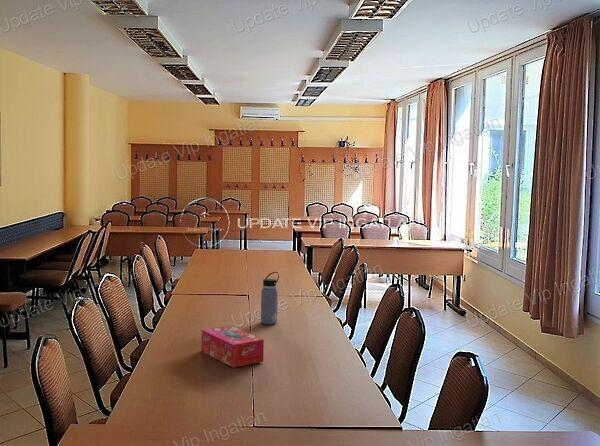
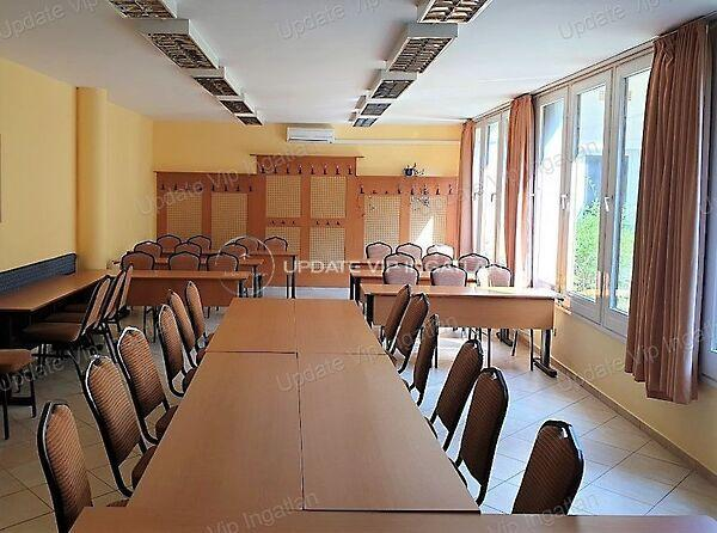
- water bottle (269, 297)
- tissue box (231, 345)
